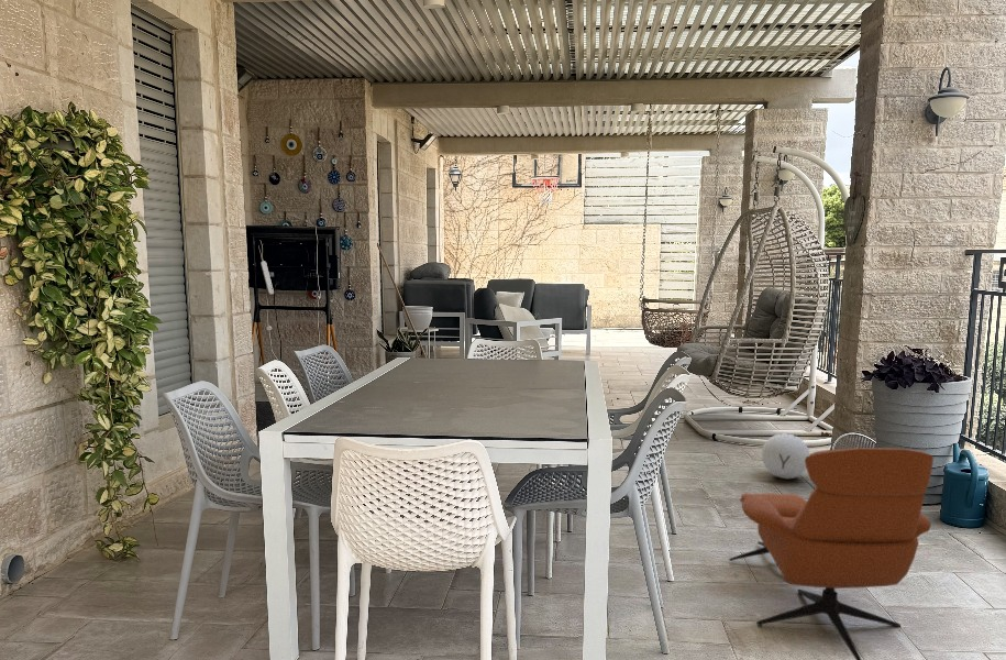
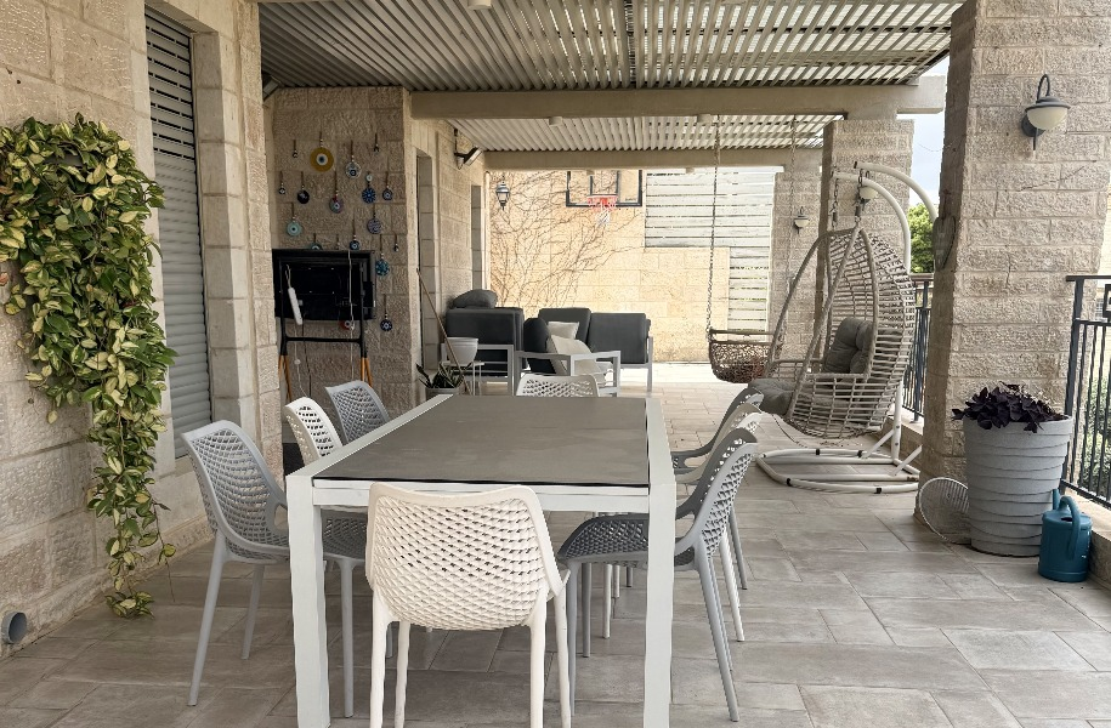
- lounge chair (808, 506)
- ball (785, 455)
